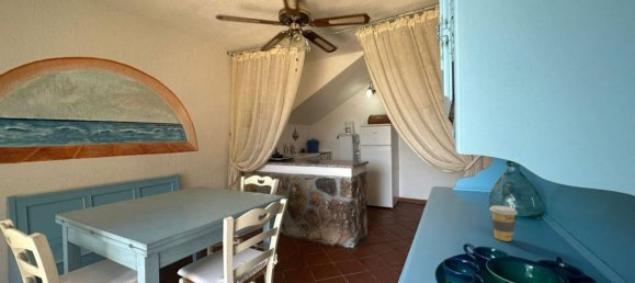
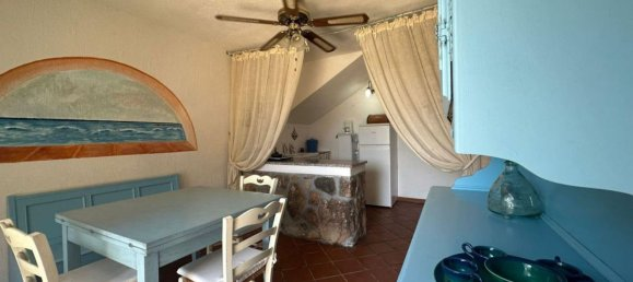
- coffee cup (502, 223)
